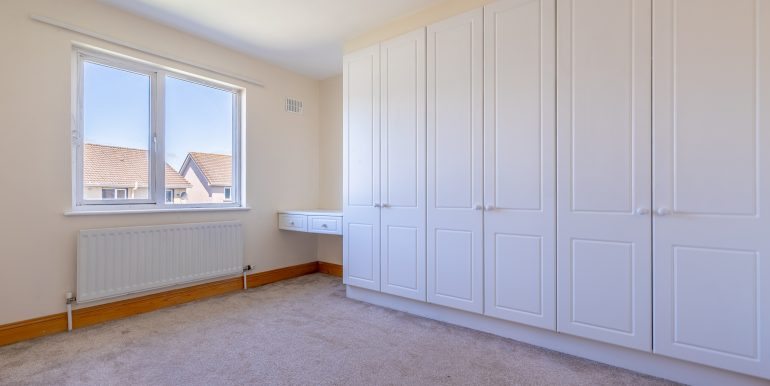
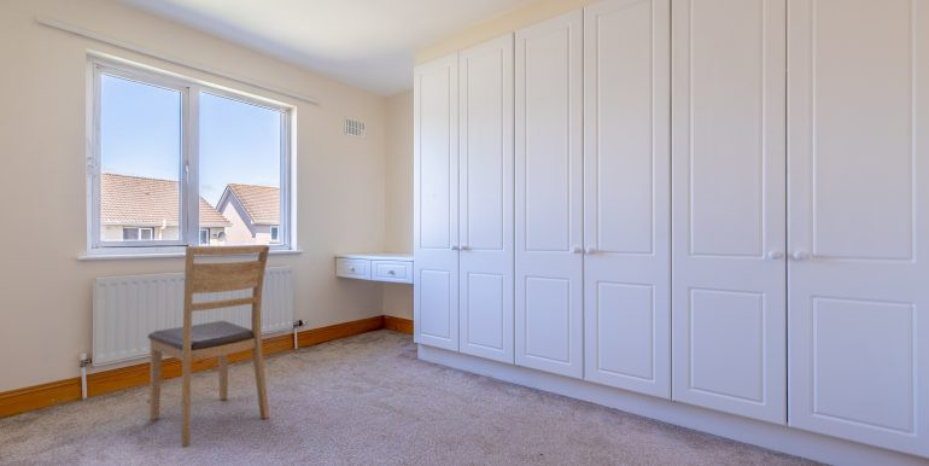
+ chair (209, 332)
